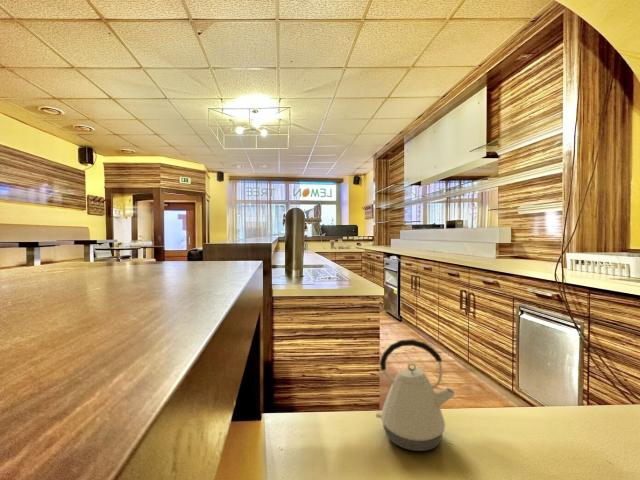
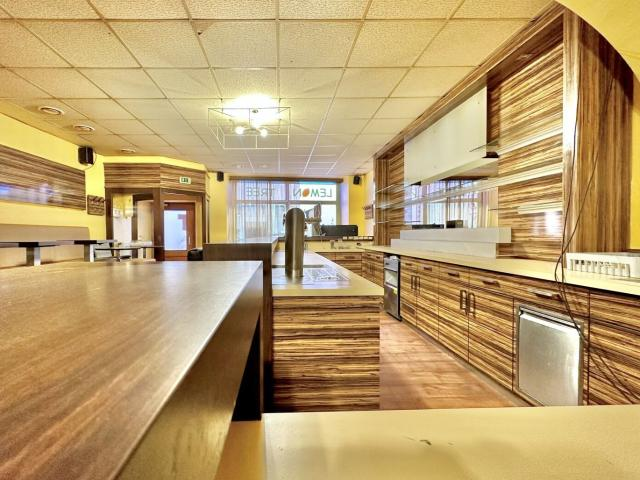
- kettle (414, 388)
